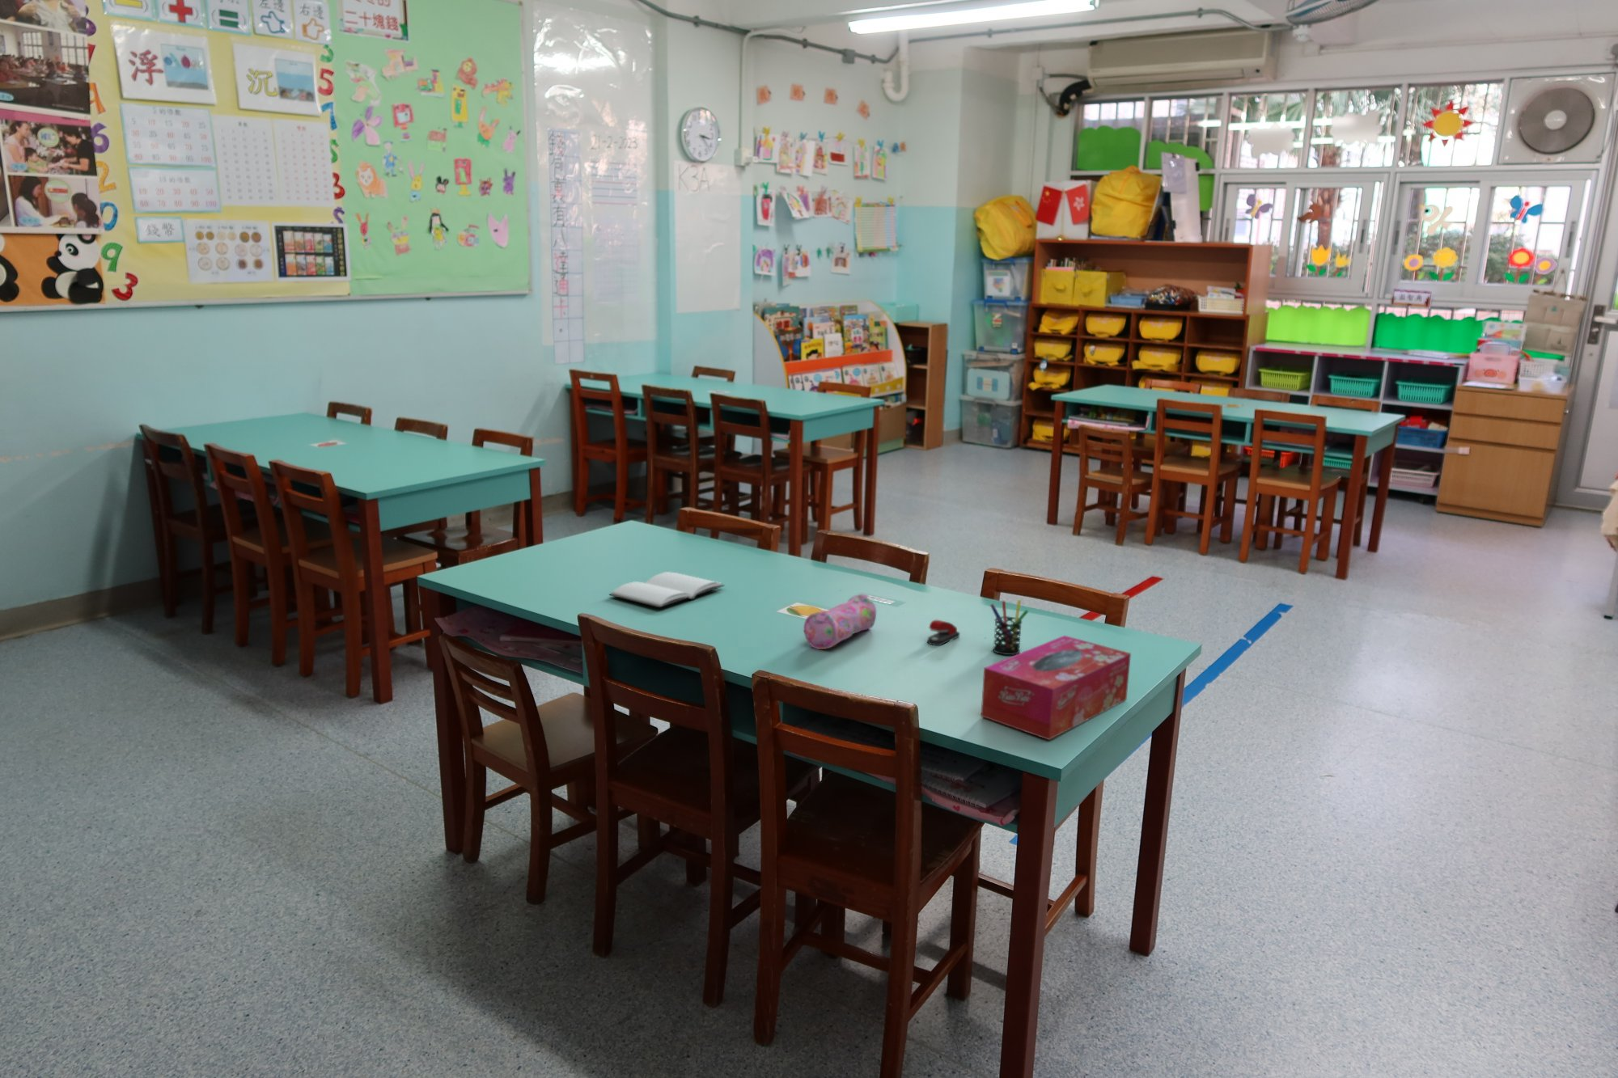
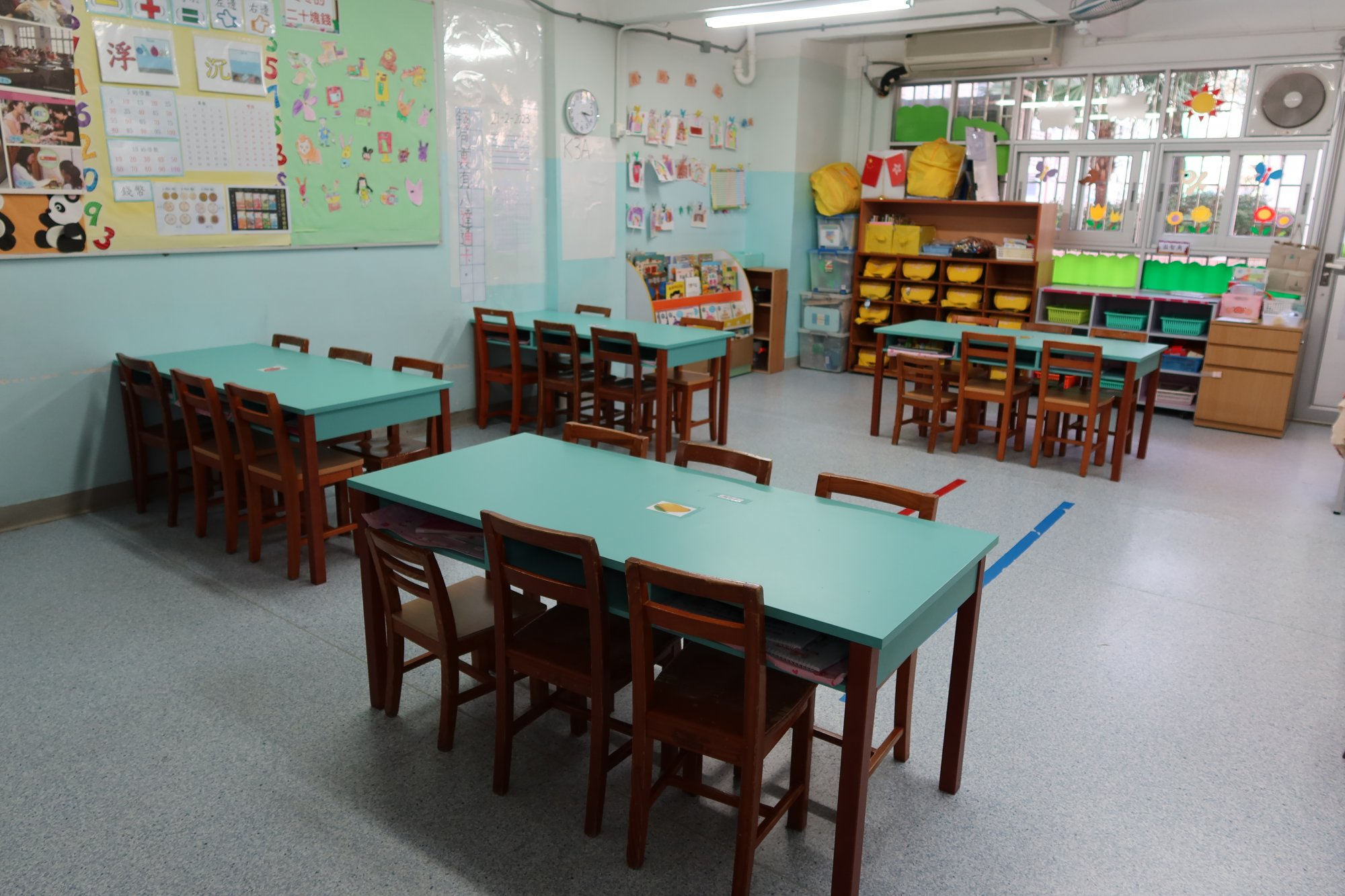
- pencil case (841, 621)
- tissue box (1056, 685)
- book (668, 588)
- pen holder (1009, 626)
- stapler (942, 629)
